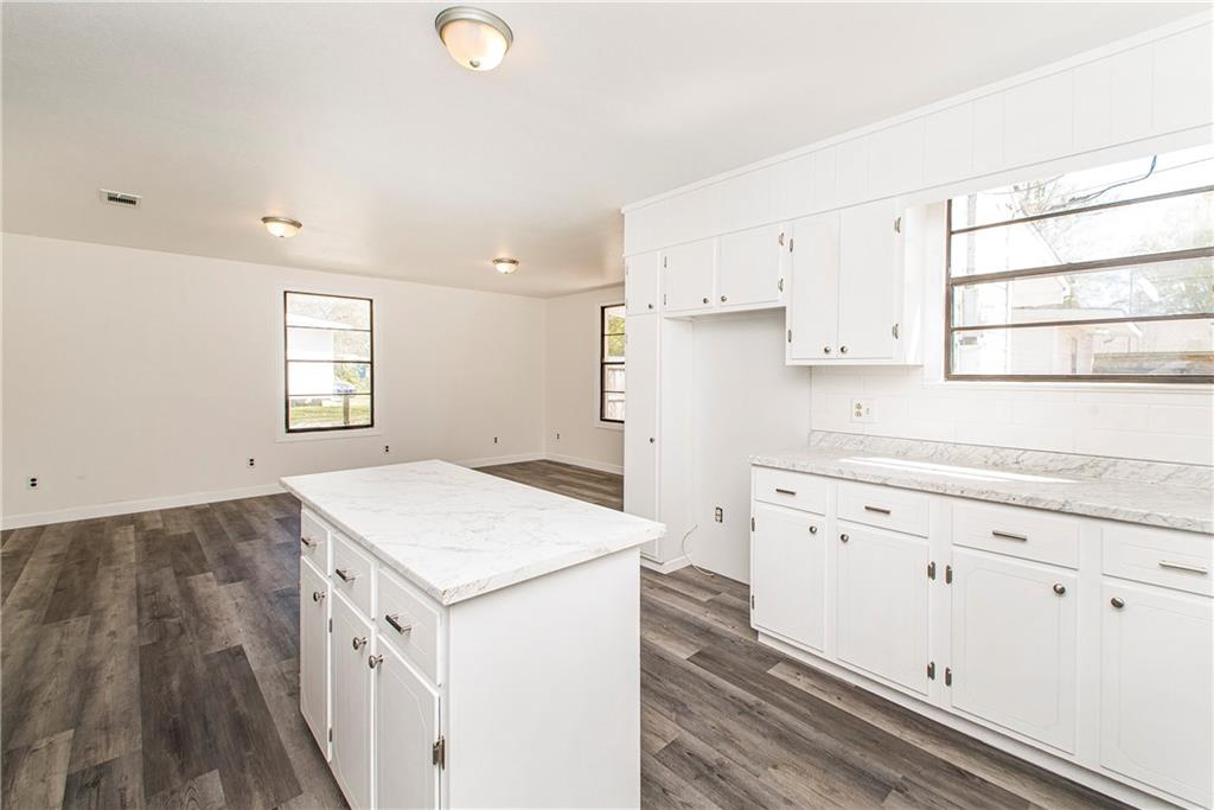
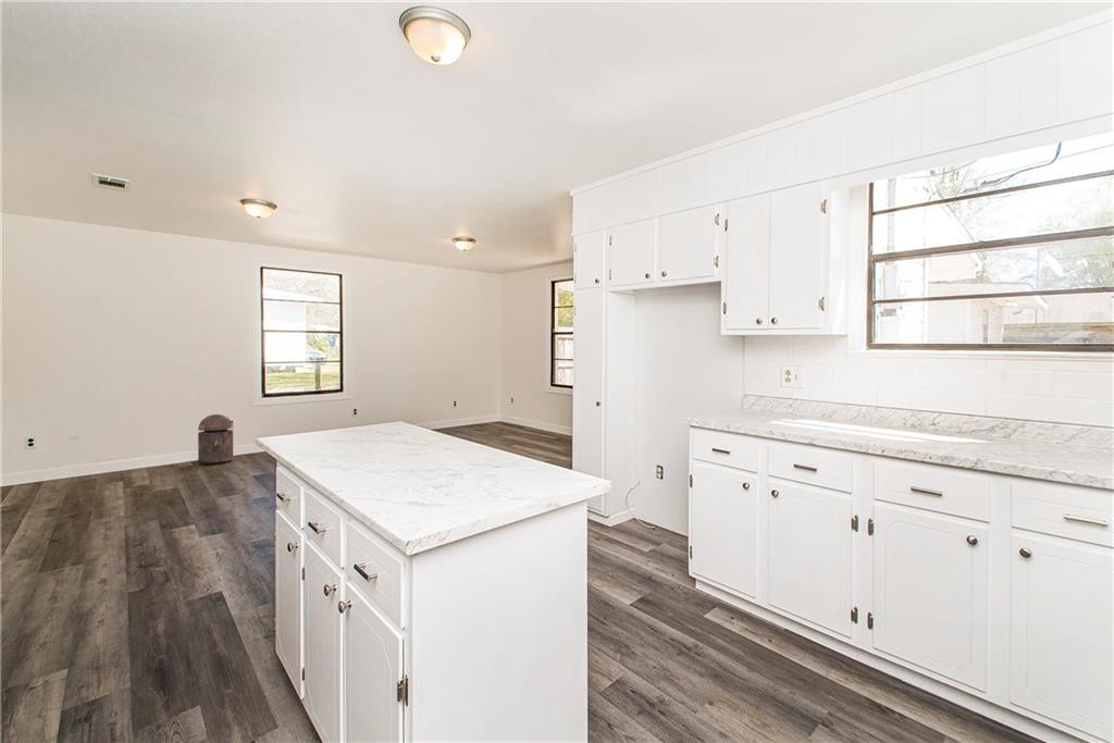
+ trash can (215, 437)
